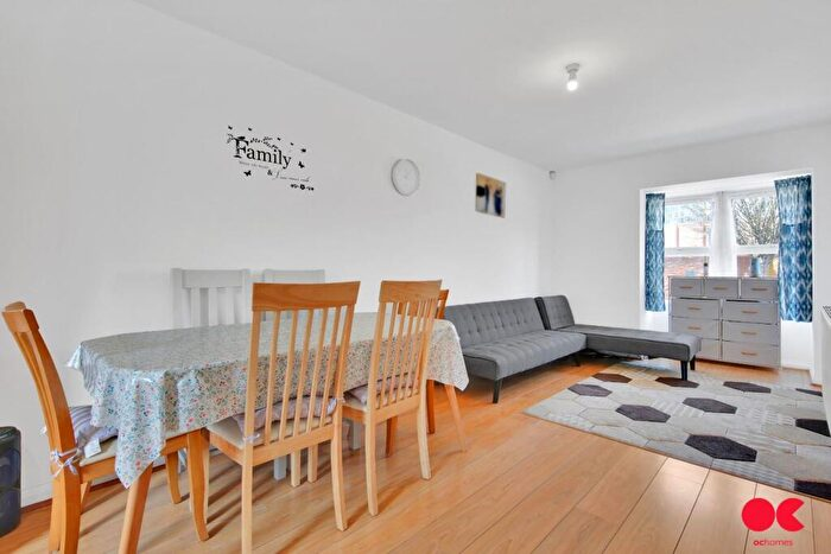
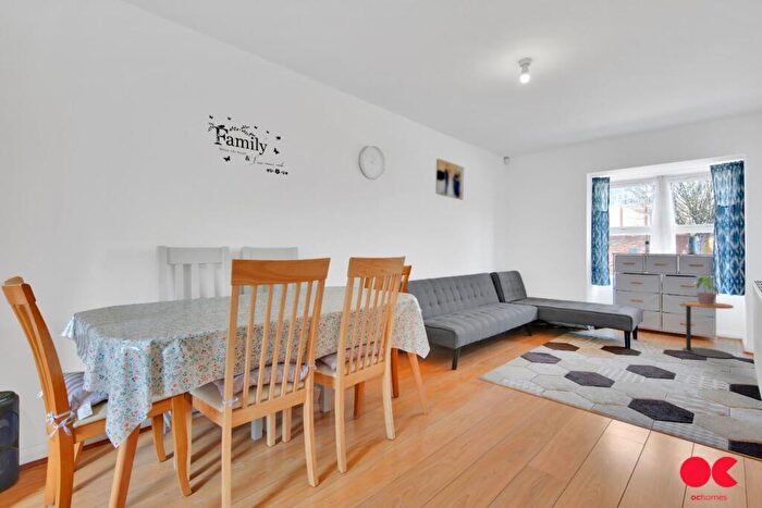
+ potted plant (704, 288)
+ side table (690, 329)
